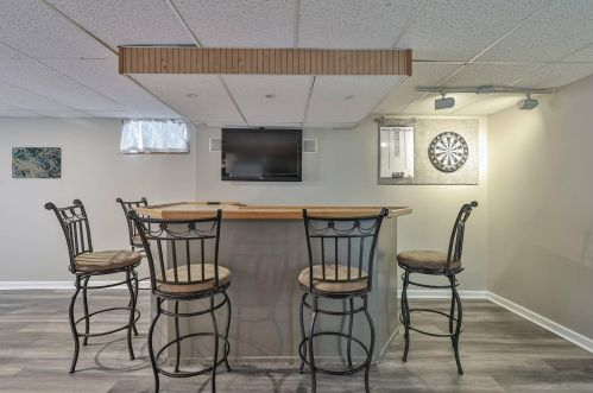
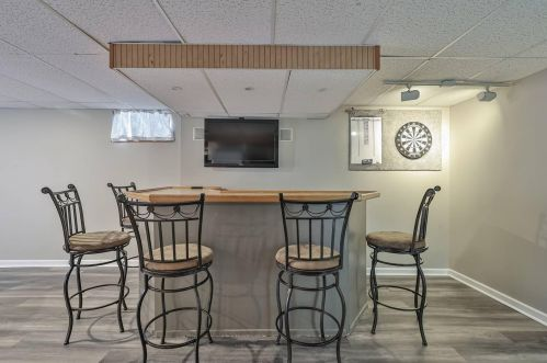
- wall art (36, 163)
